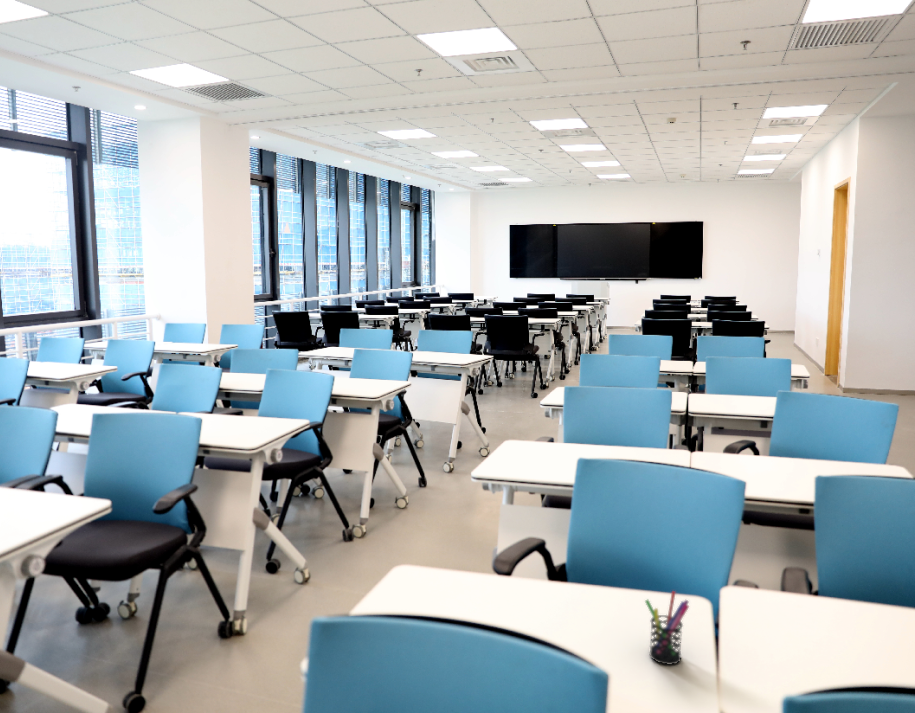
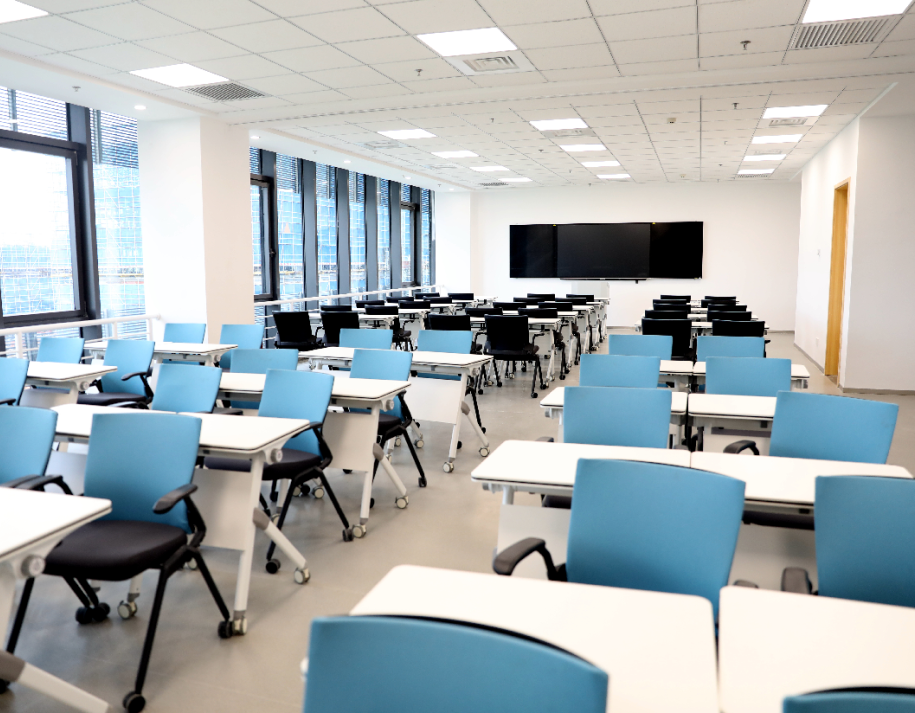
- pen holder (664, 623)
